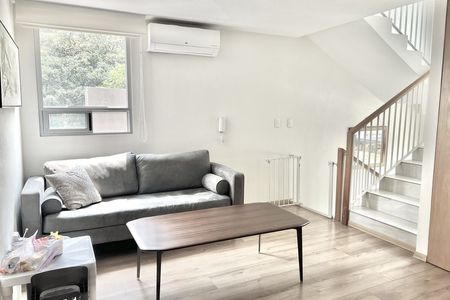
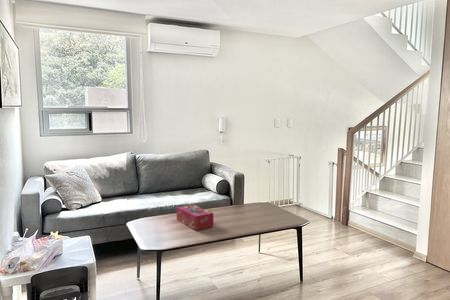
+ tissue box (194, 216)
